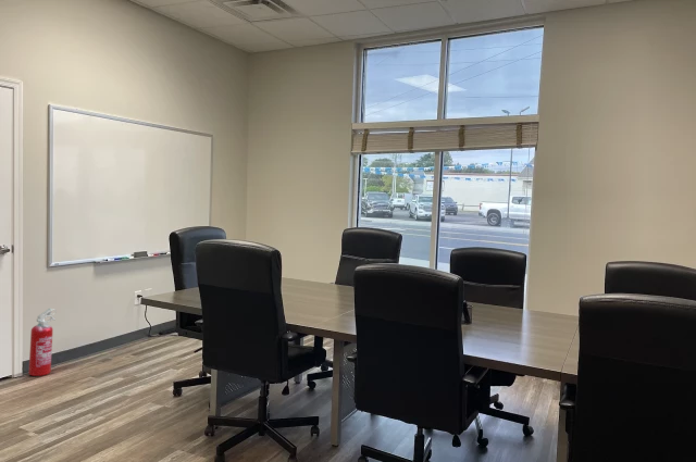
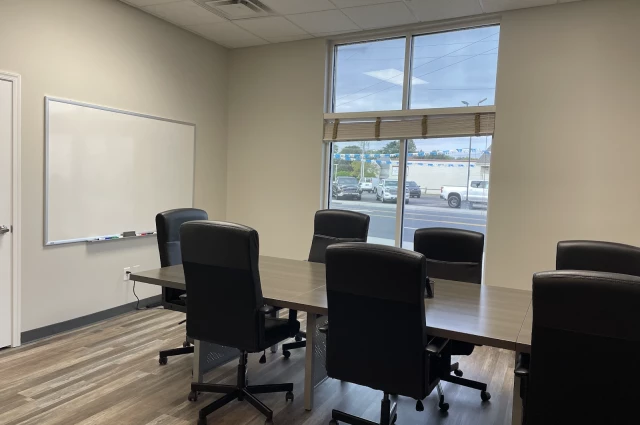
- fire extinguisher (42, 340)
